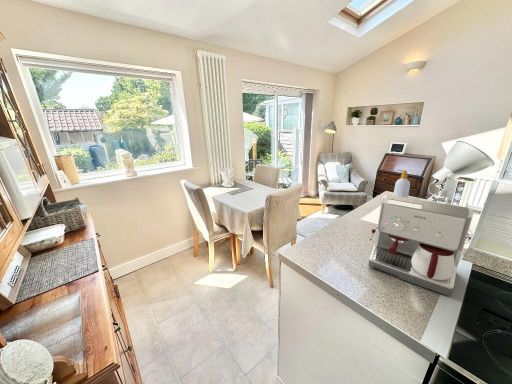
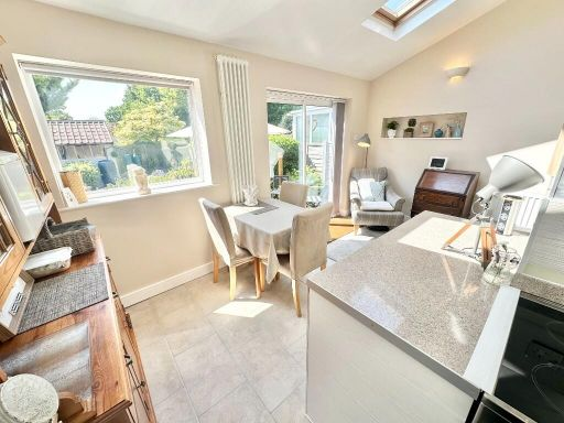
- soap bottle (401, 187)
- coffee maker (415, 237)
